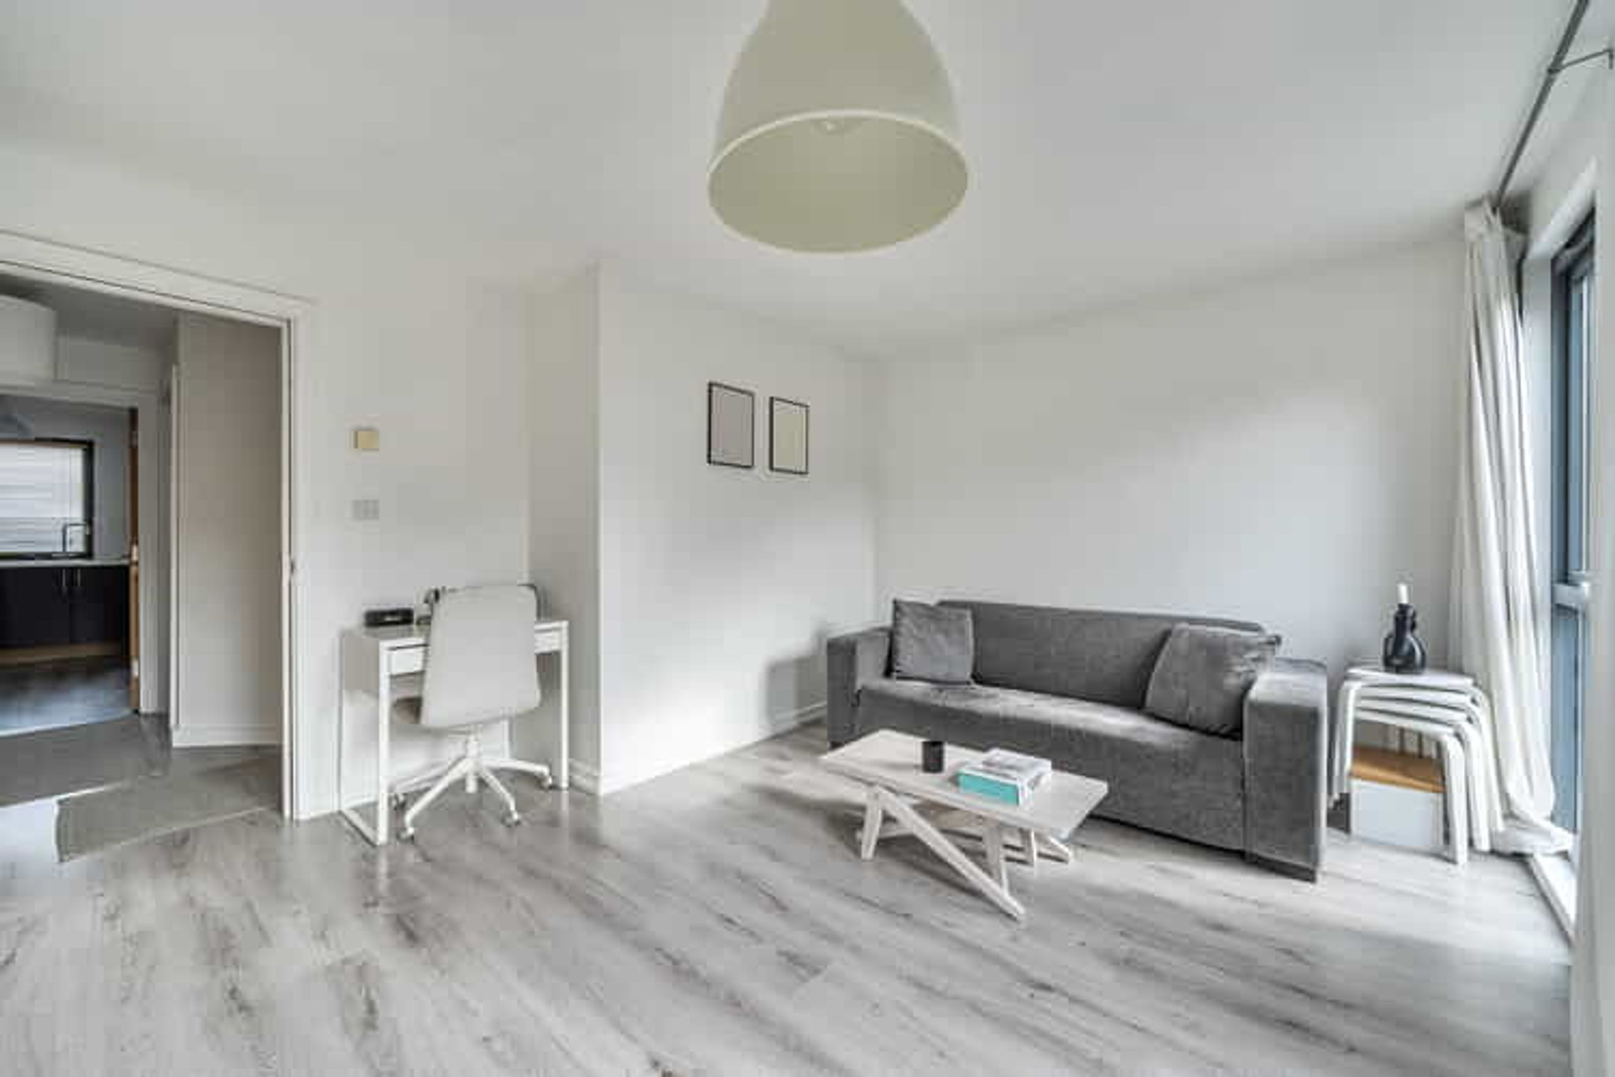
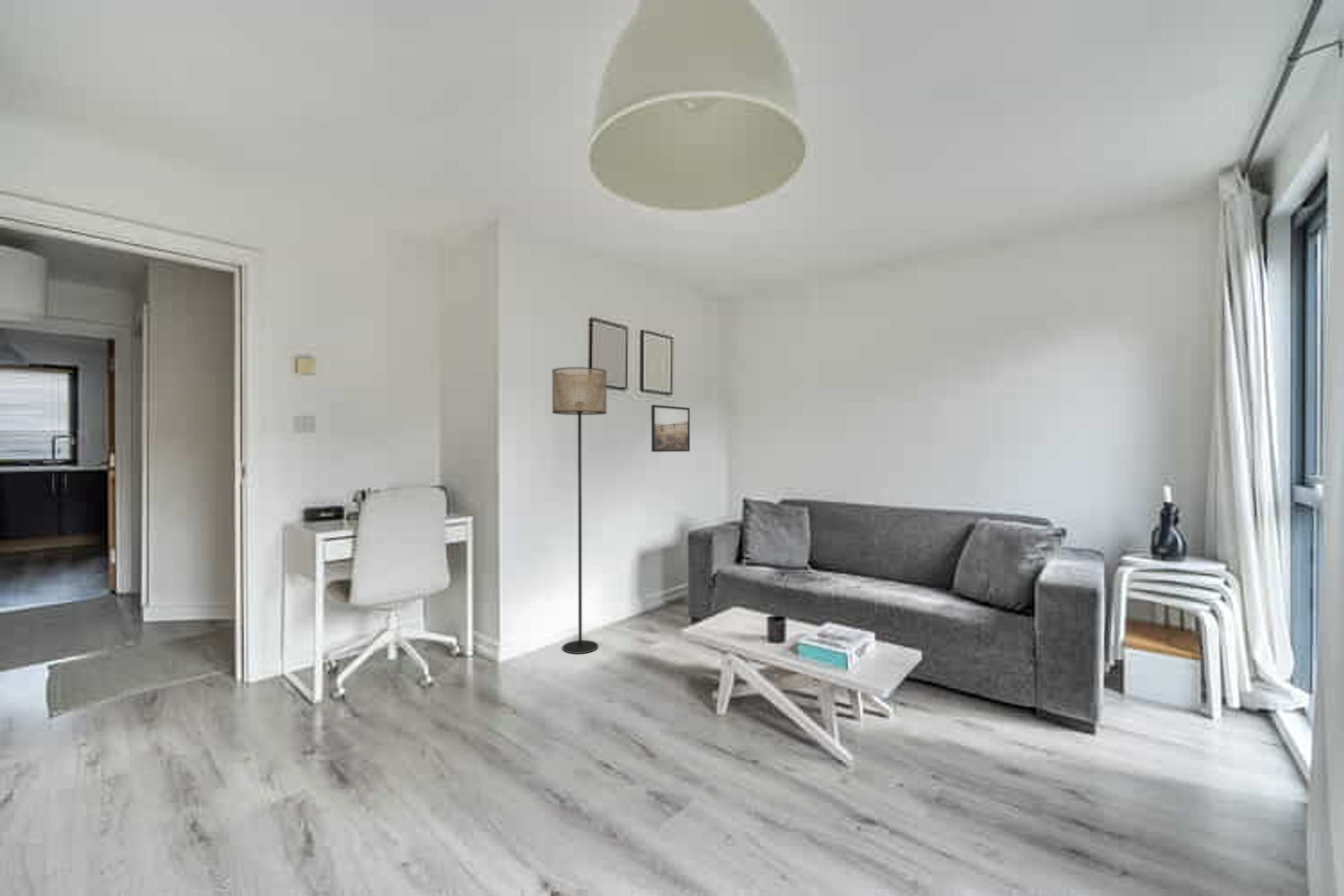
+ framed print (671, 429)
+ floor lamp (580, 509)
